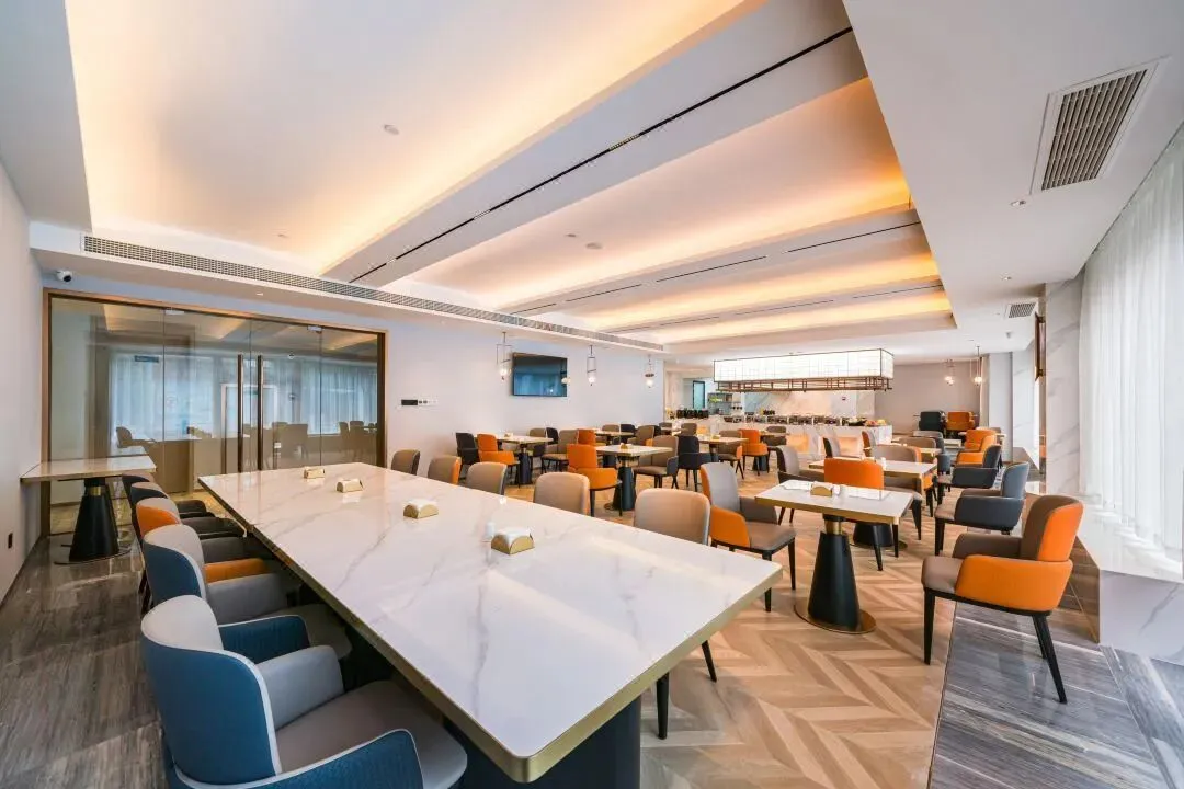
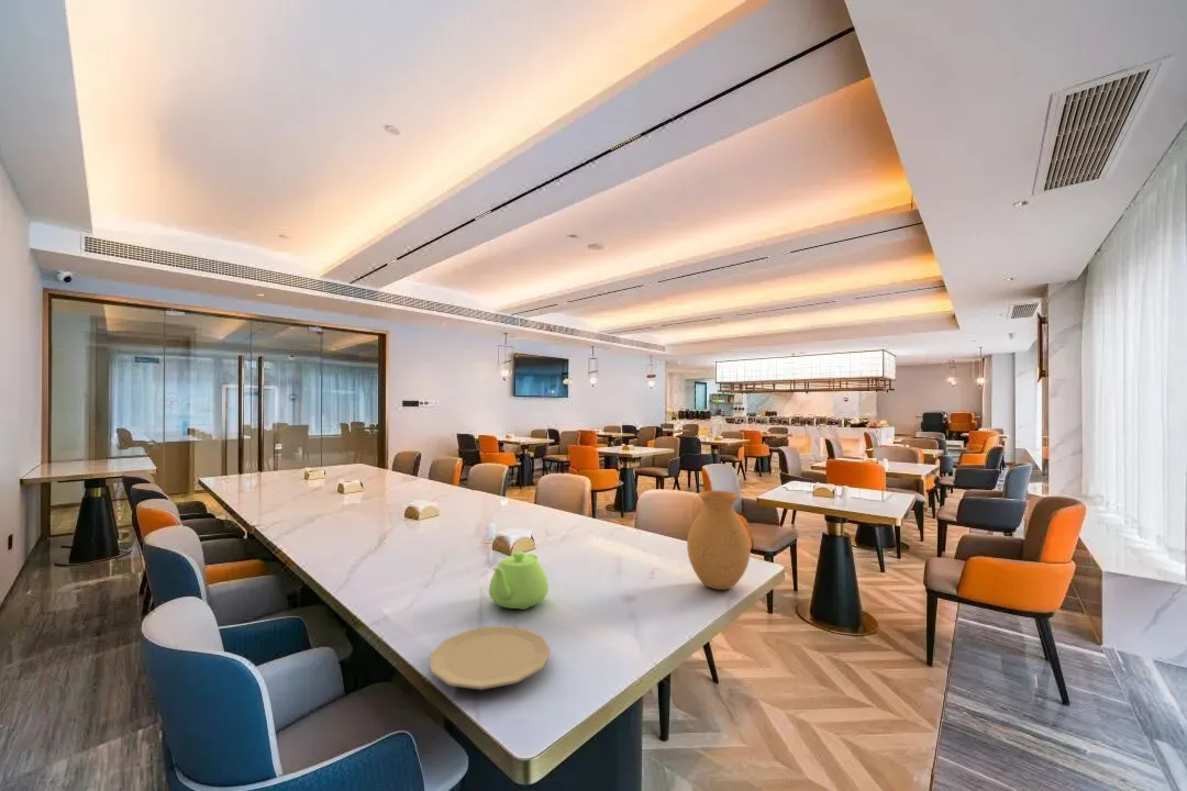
+ teapot (517, 578)
+ plate (490, 658)
+ vase (718, 539)
